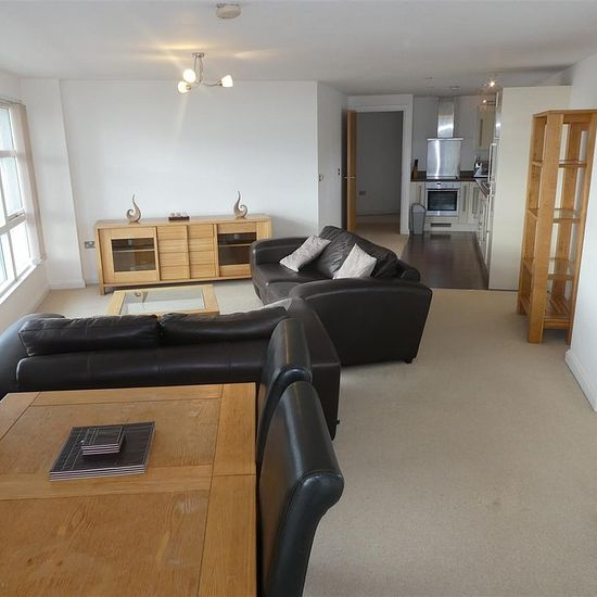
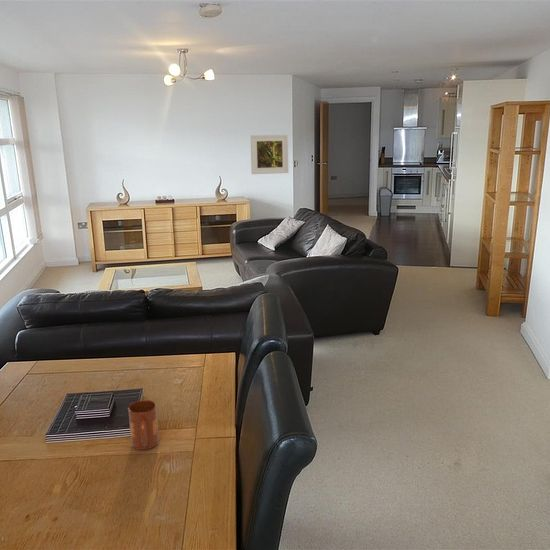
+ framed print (269, 154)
+ mug (143, 428)
